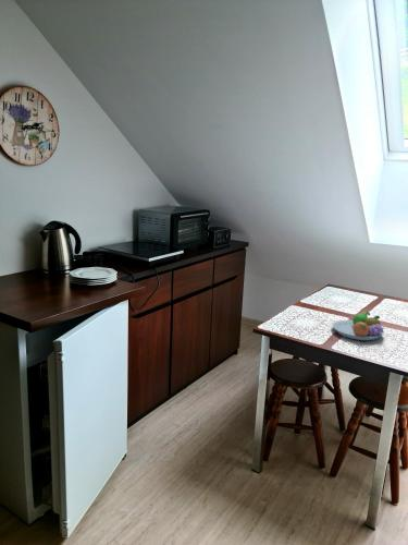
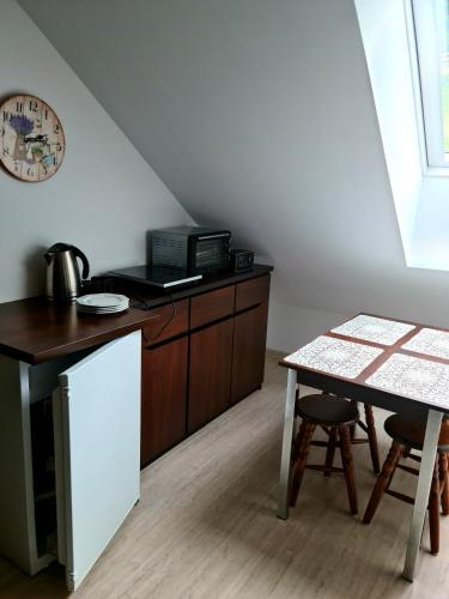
- fruit bowl (359, 323)
